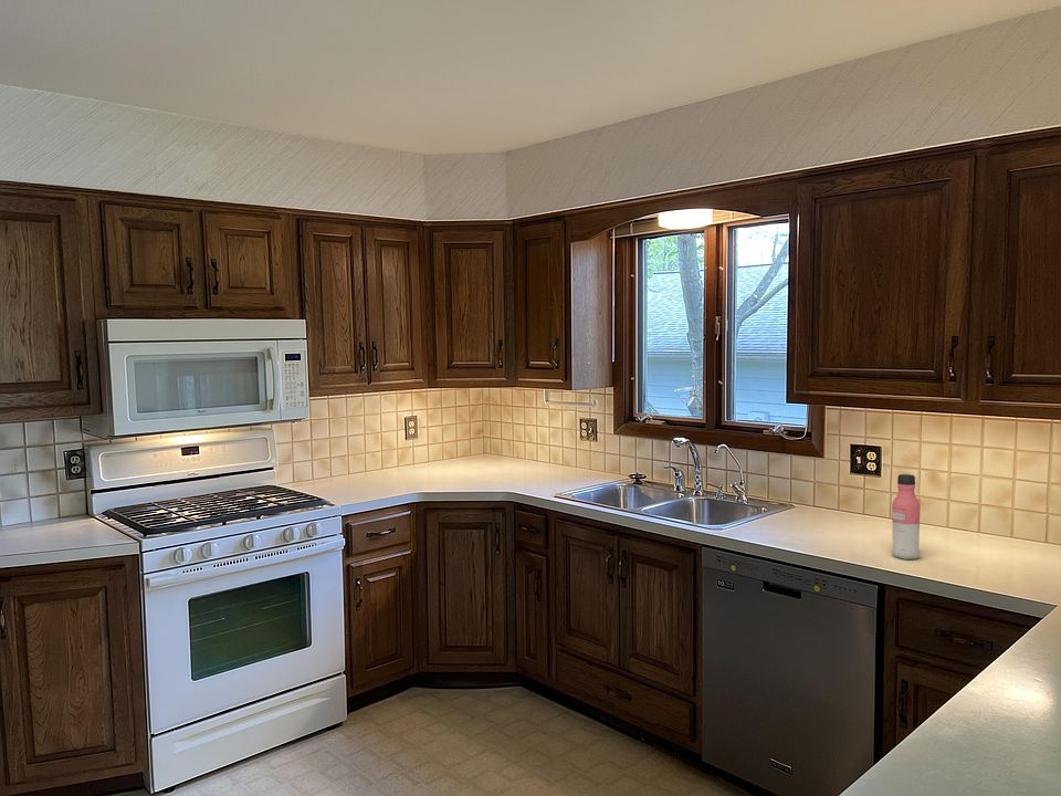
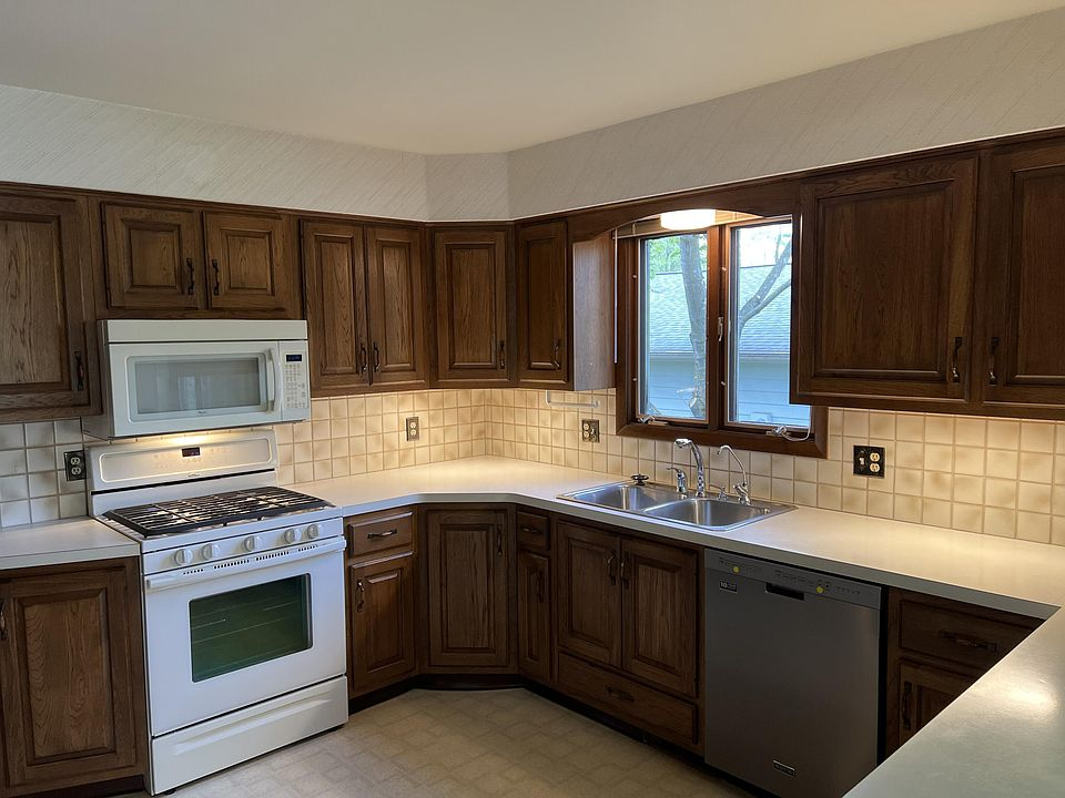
- water bottle (905, 515)
